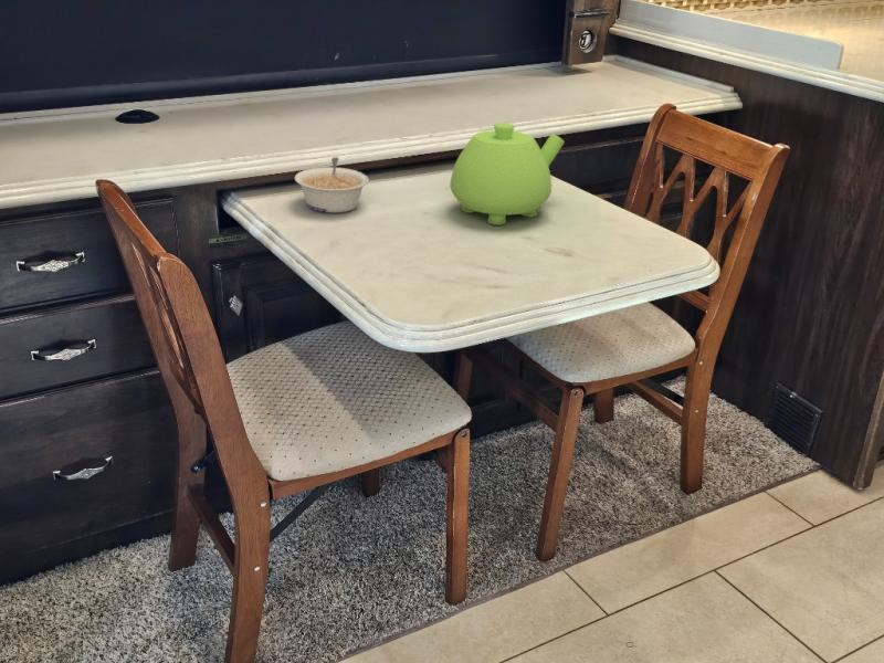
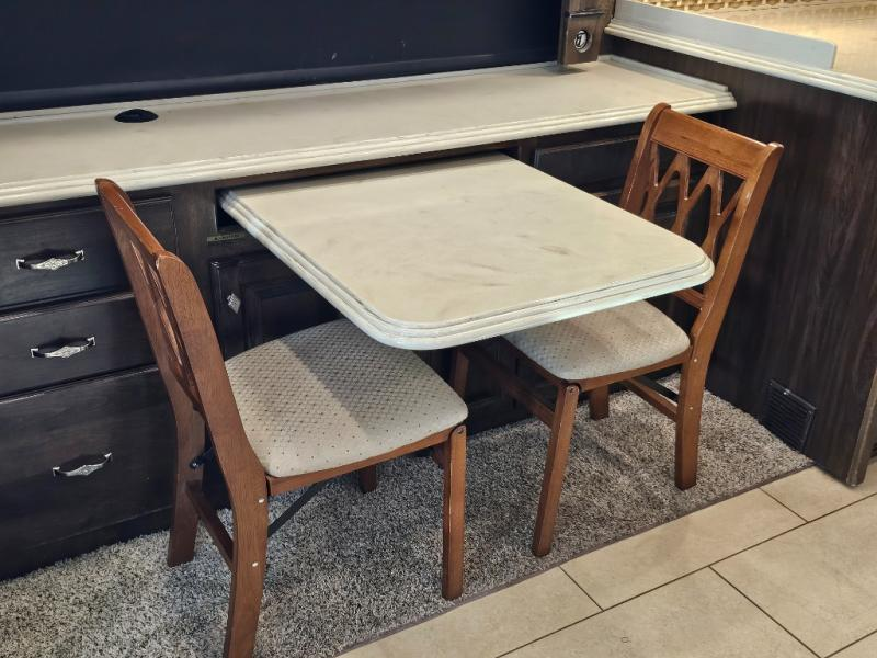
- legume (330, 188)
- teapot (512, 167)
